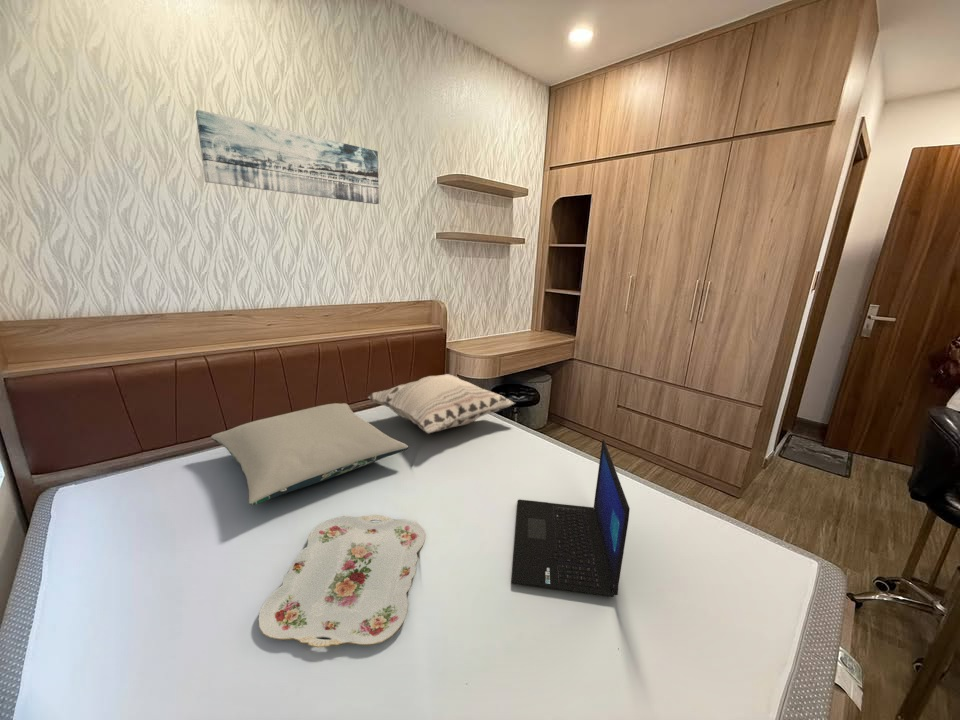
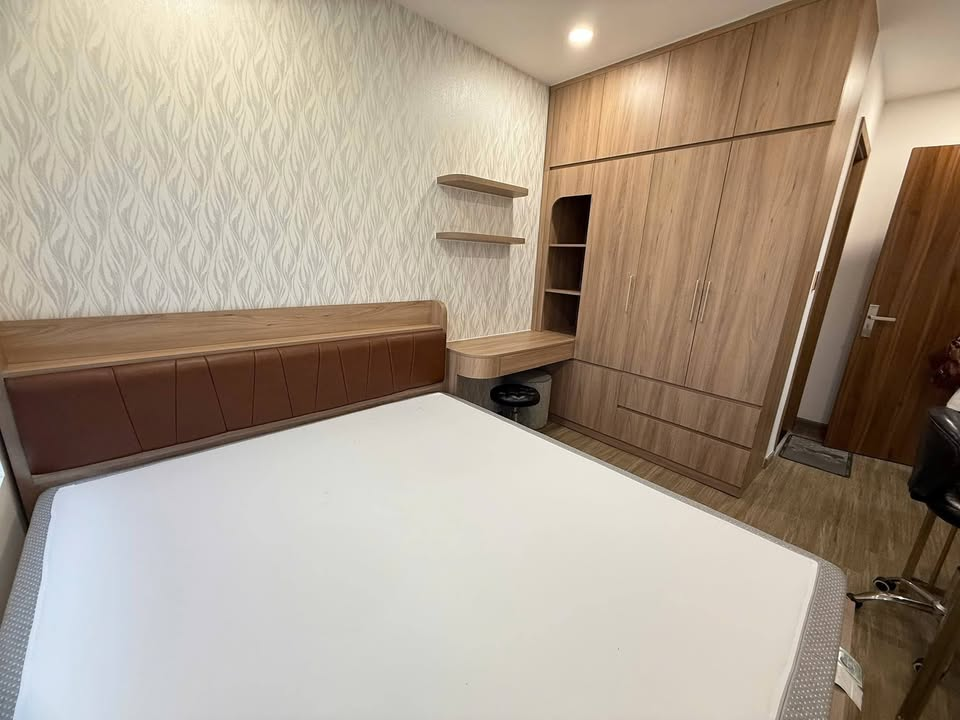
- serving tray (353, 570)
- pillow (309, 442)
- laptop (563, 504)
- wall art (301, 164)
- decorative pillow (440, 400)
